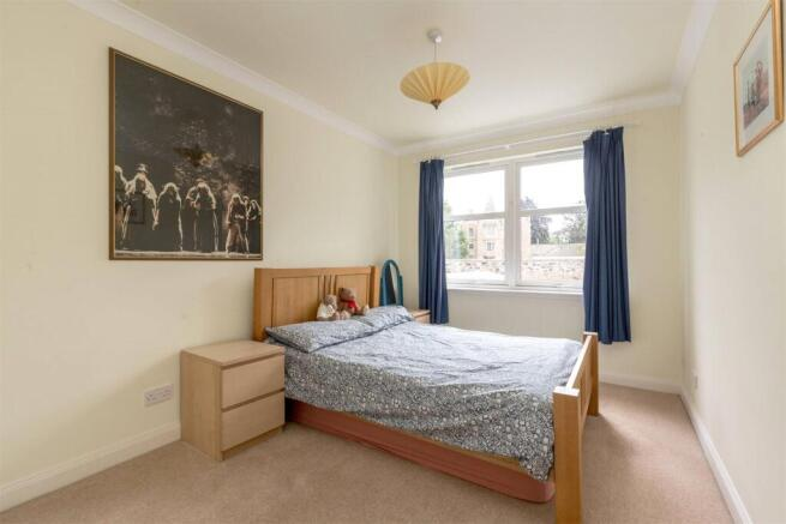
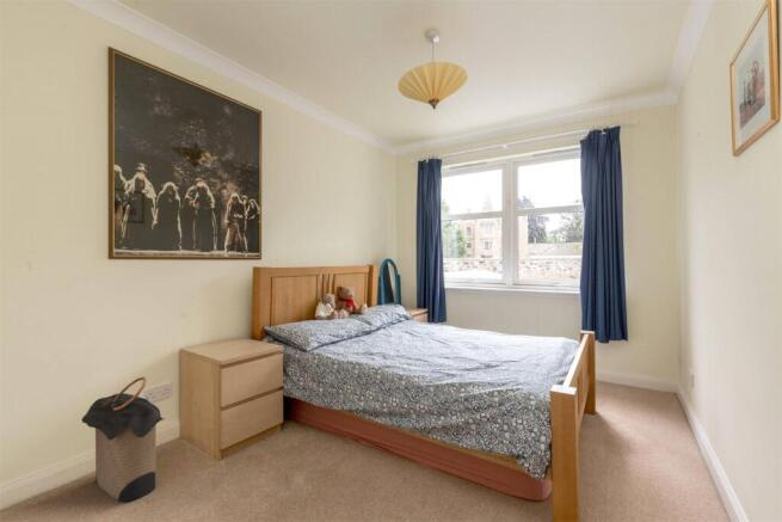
+ laundry hamper (122, 431)
